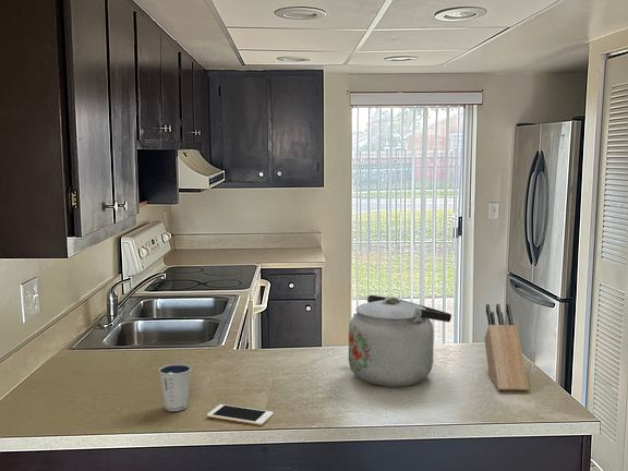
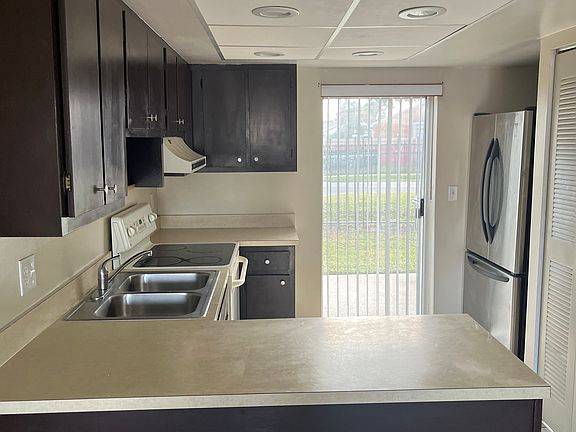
- kettle (387, 335)
- cell phone (240, 414)
- dixie cup (176, 388)
- knife block (504, 343)
